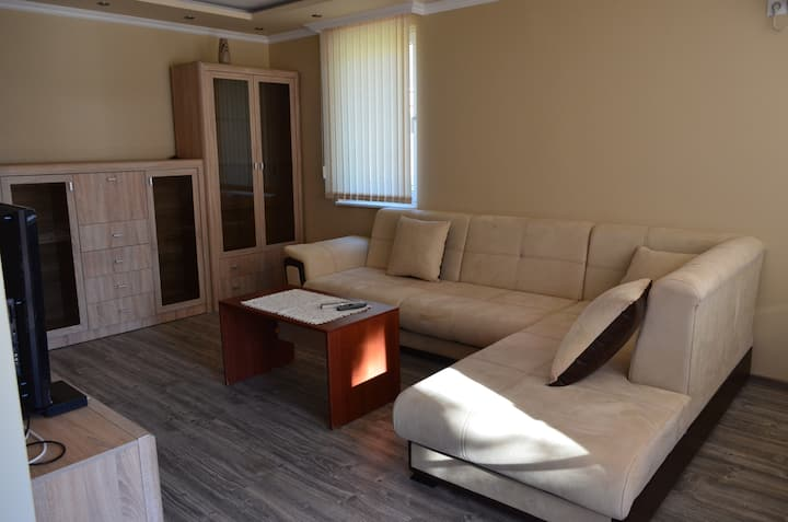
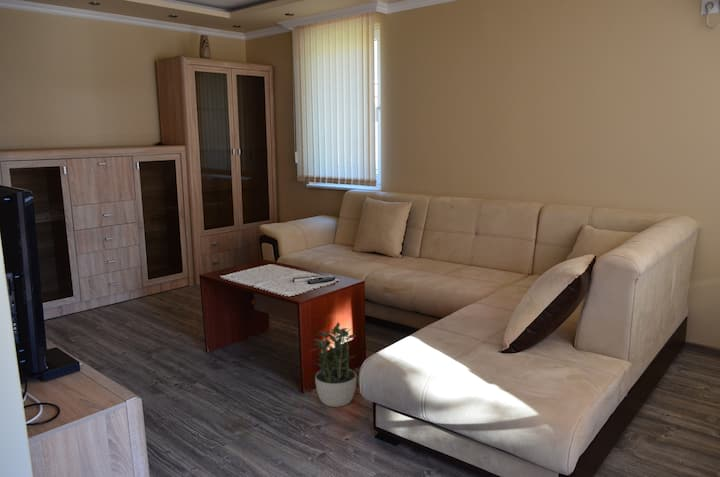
+ potted plant (332, 362)
